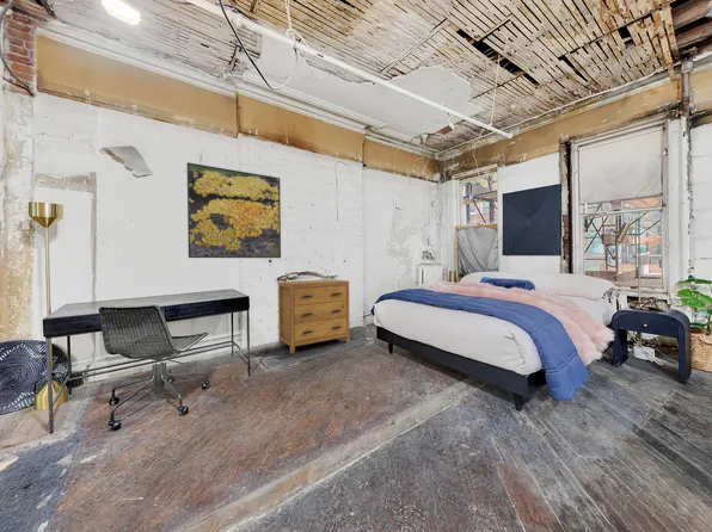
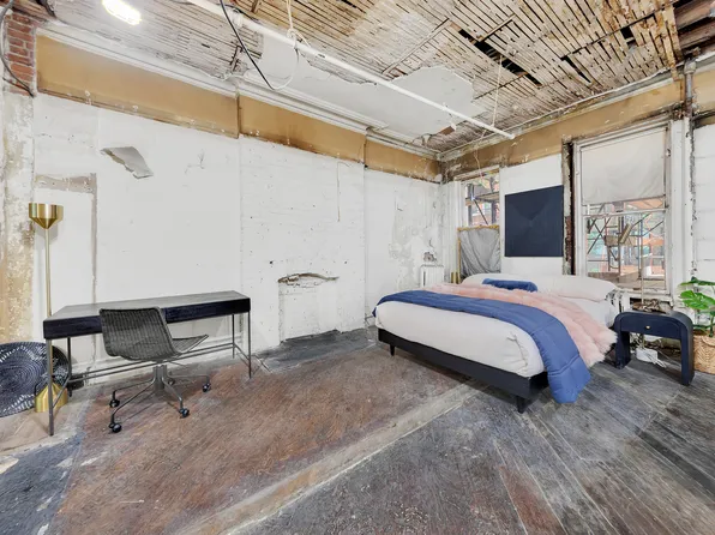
- dresser (314, 313)
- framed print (238, 214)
